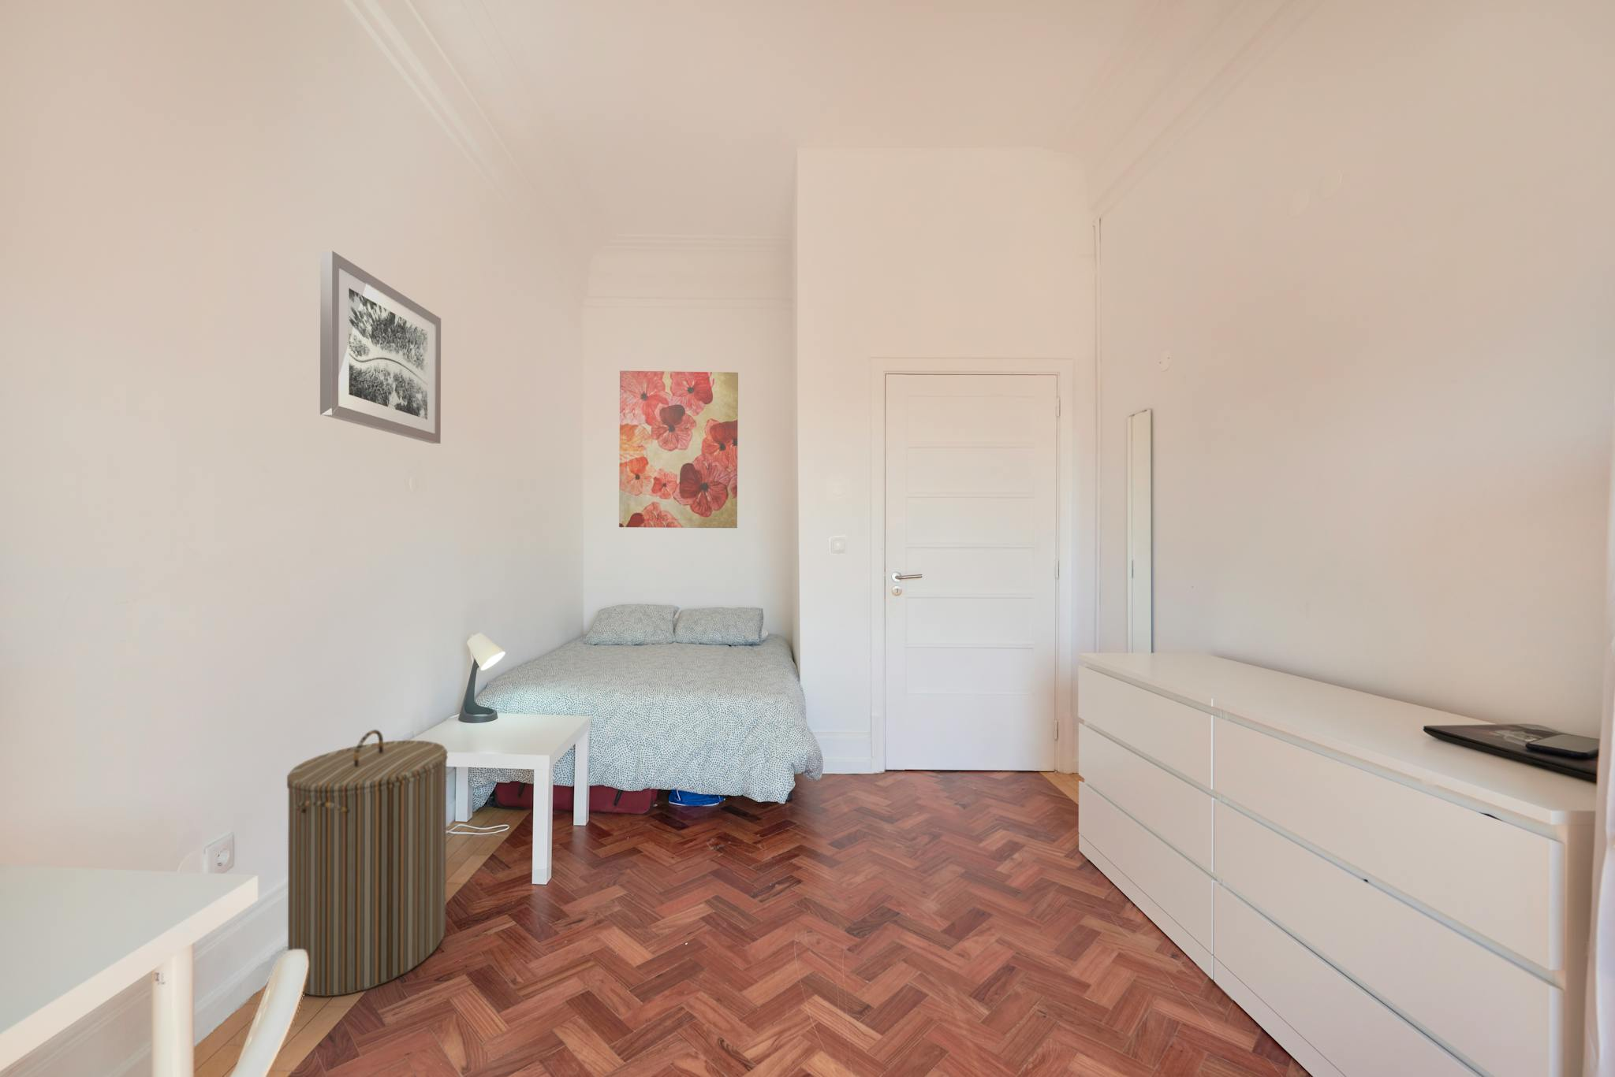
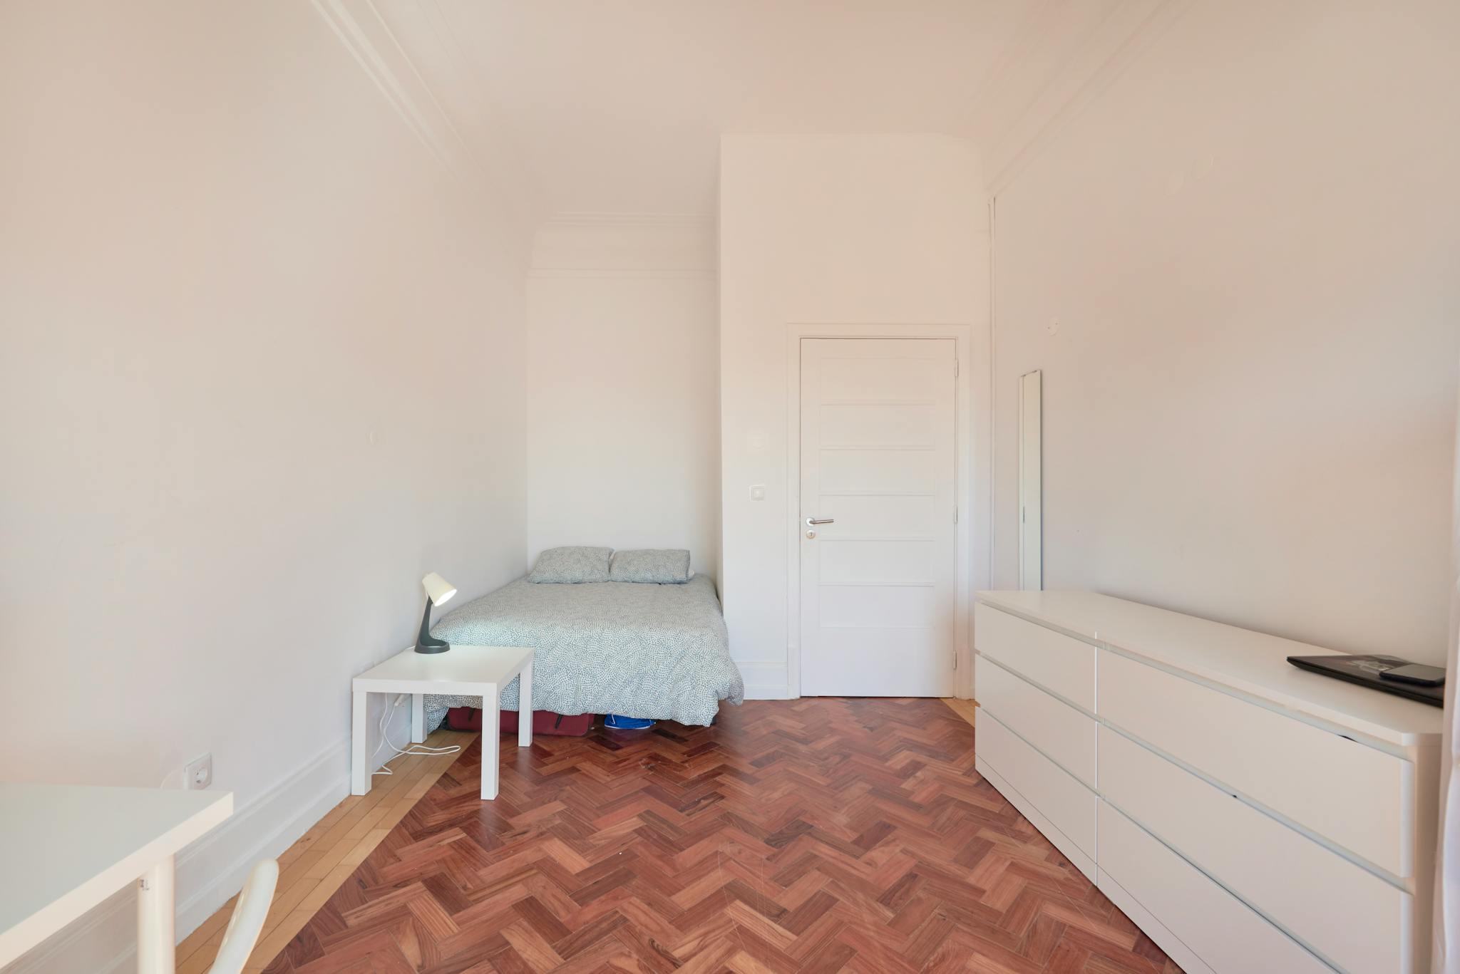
- wall art (388, 361)
- laundry hamper (372, 840)
- wall art (679, 450)
